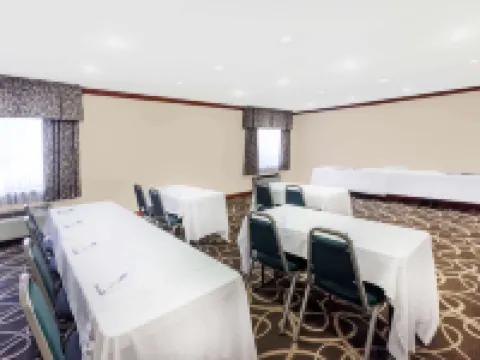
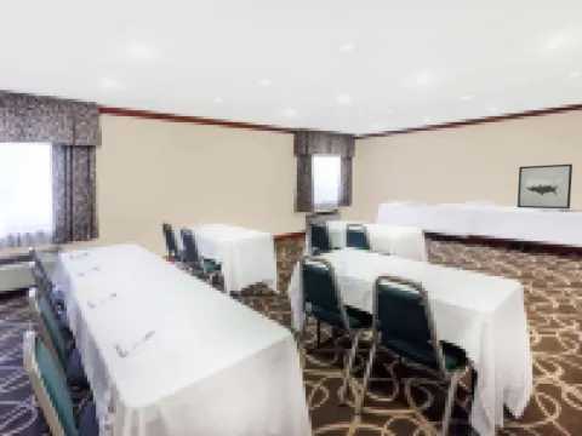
+ wall art (543, 187)
